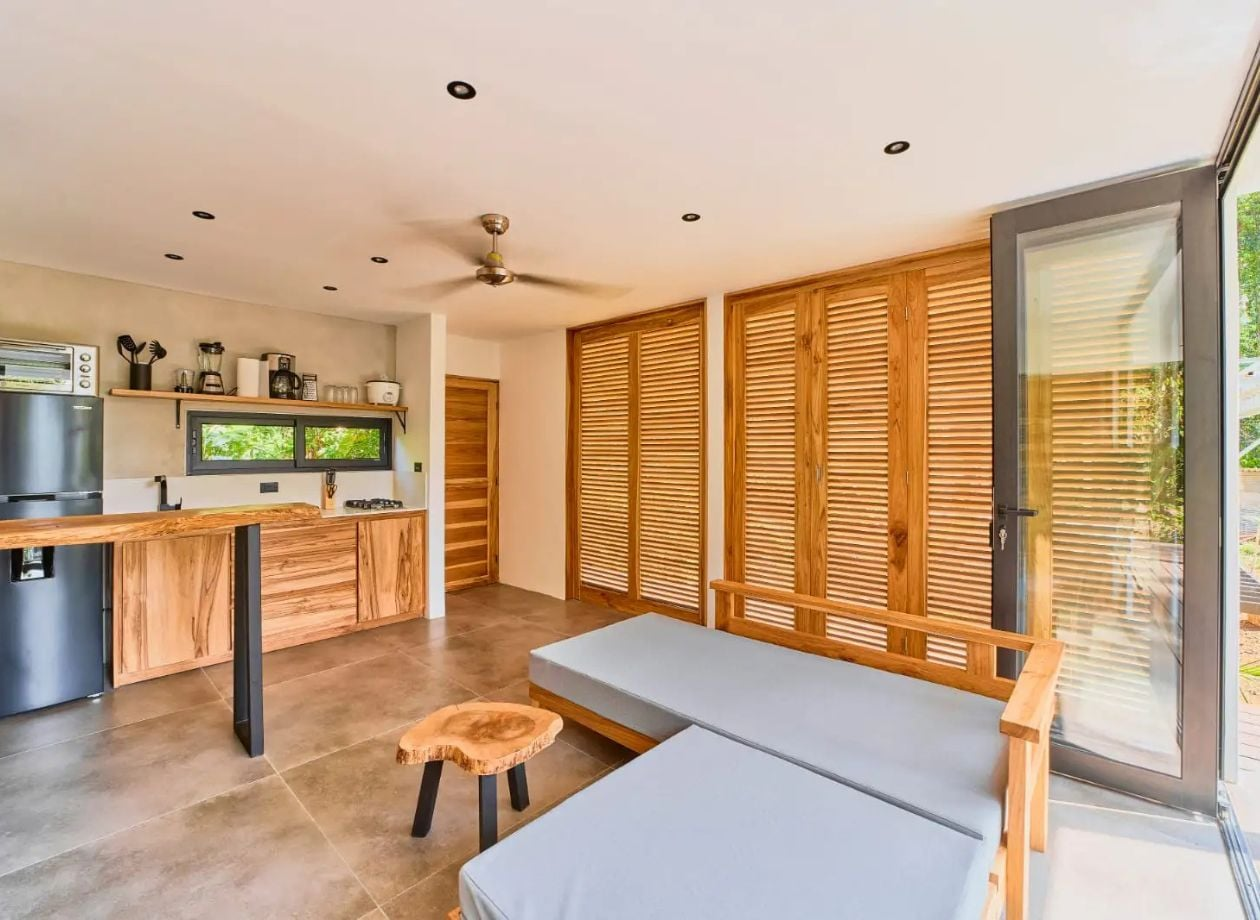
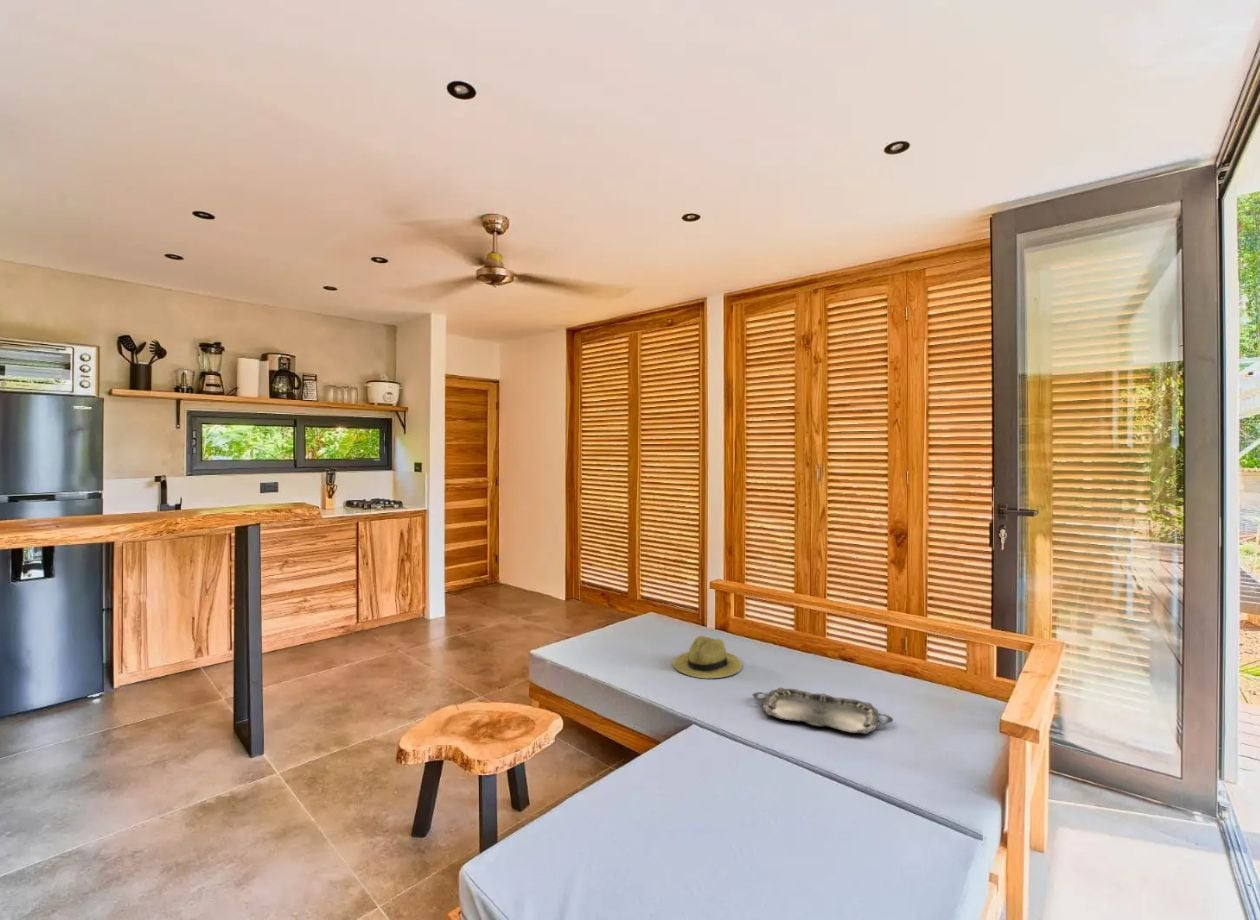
+ straw hat (707, 651)
+ serving tray (819, 709)
